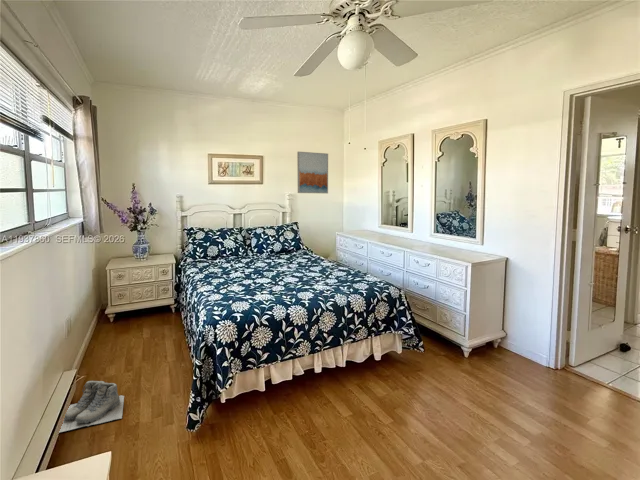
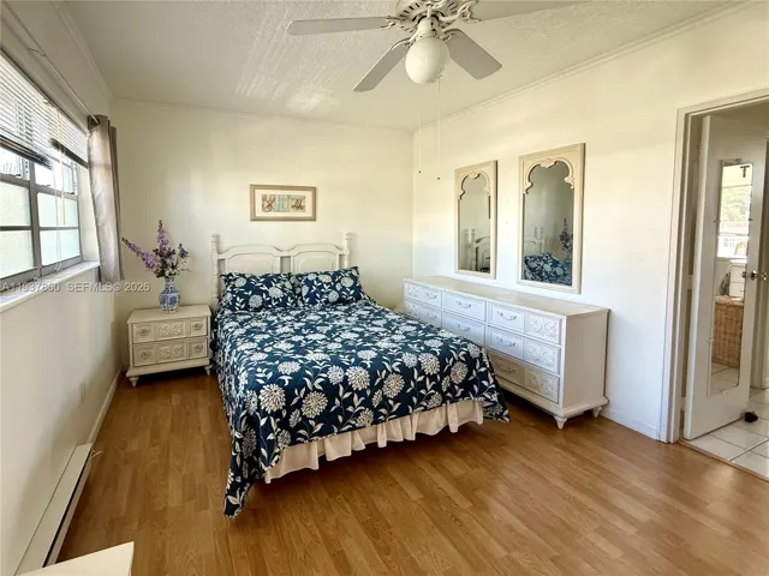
- boots (90, 398)
- wall art (313, 173)
